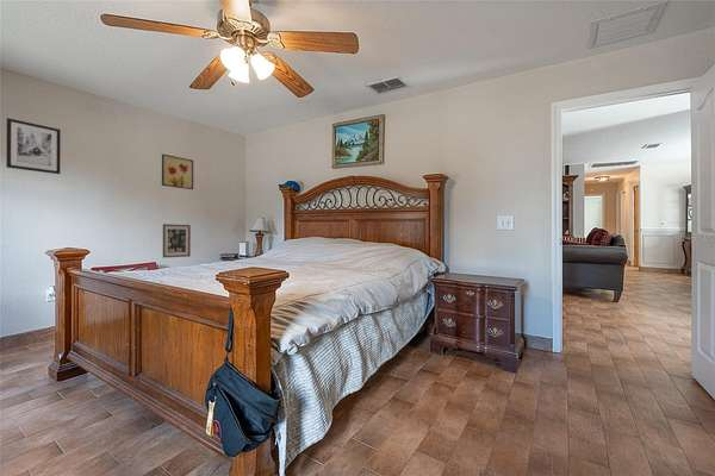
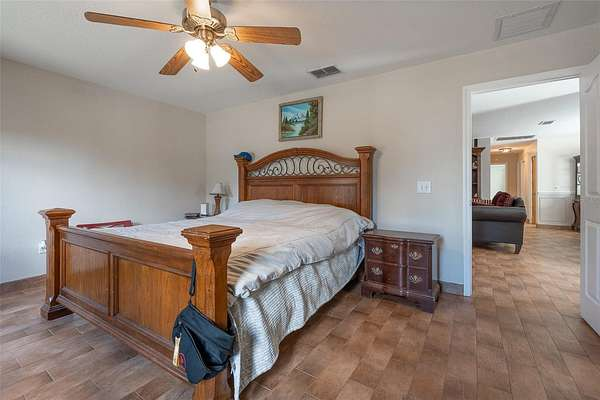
- wall art (35, 146)
- wall art (178, 173)
- wall art (176, 240)
